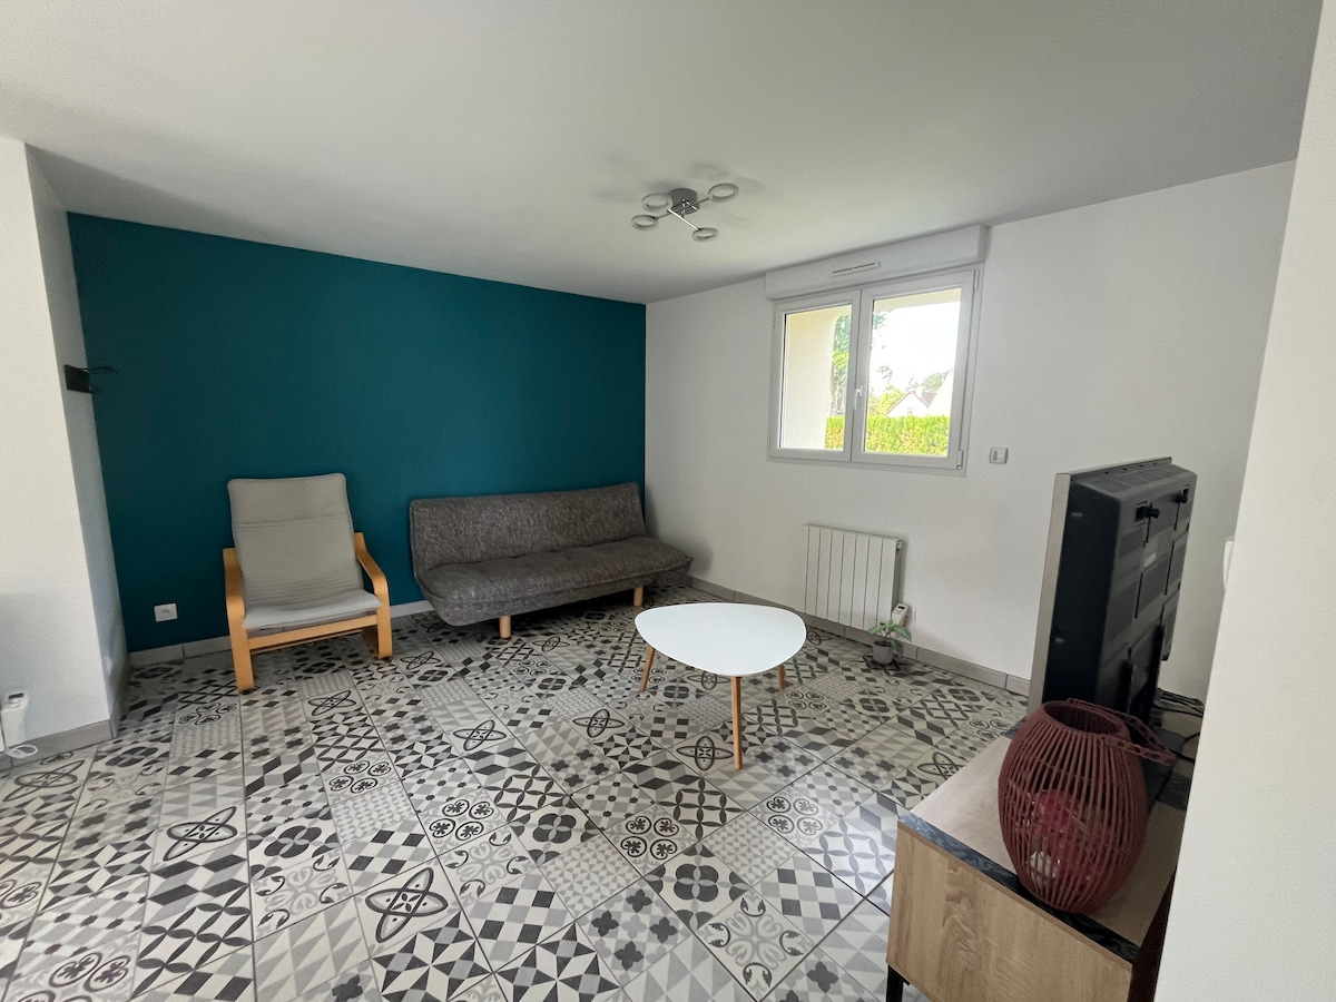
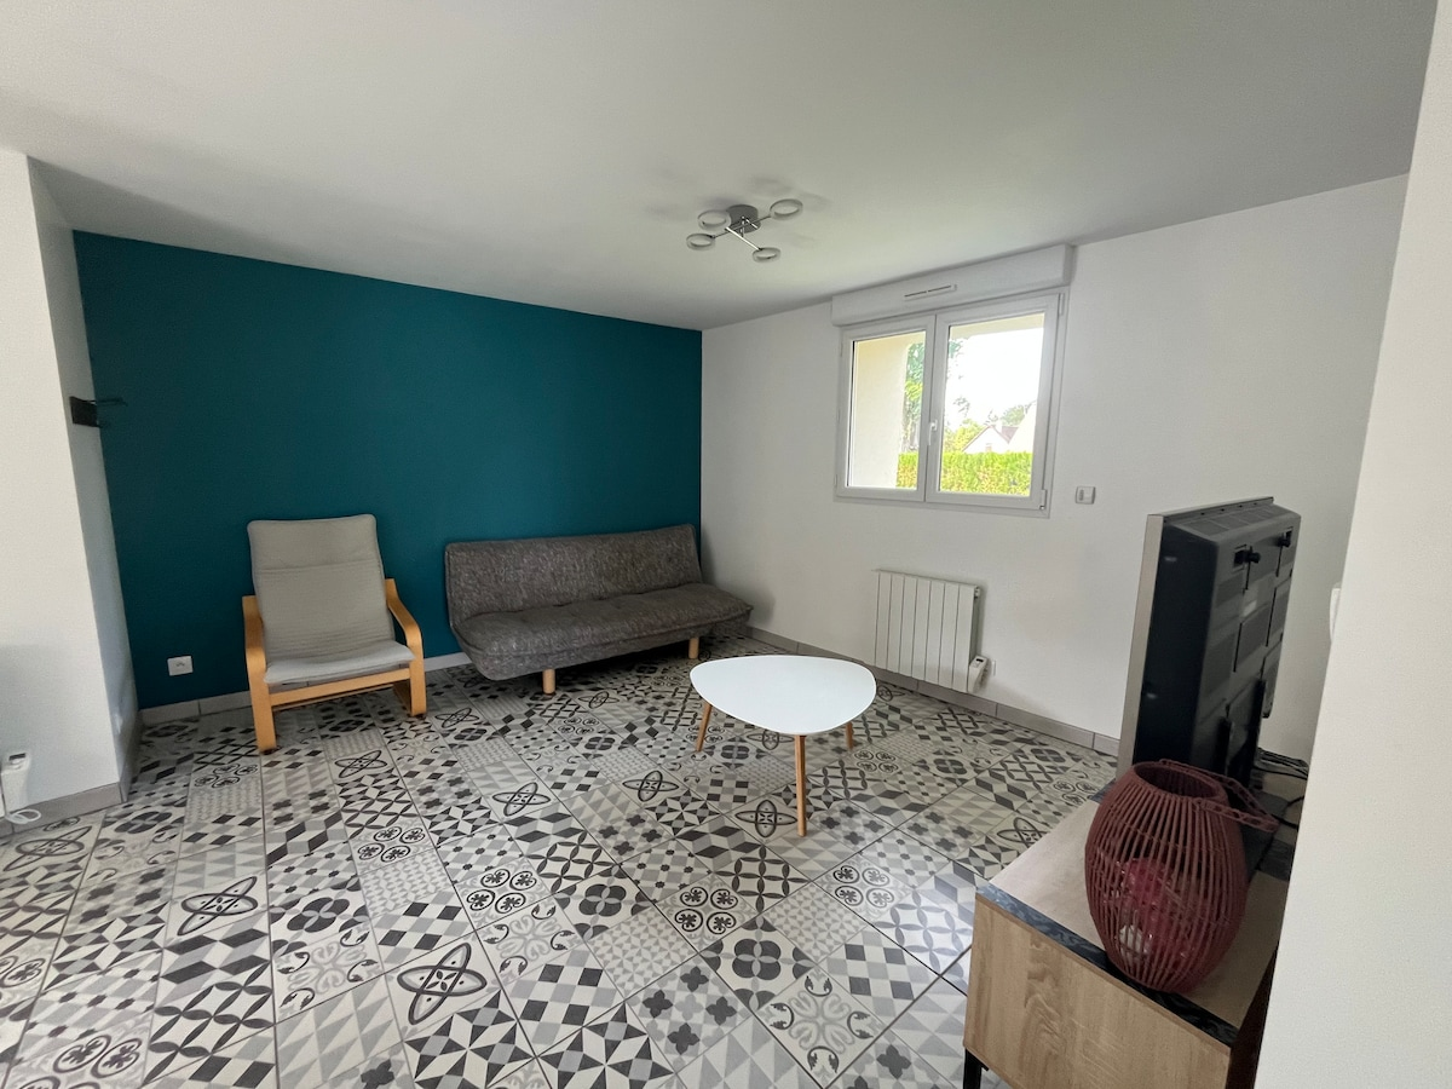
- potted plant (888, 642)
